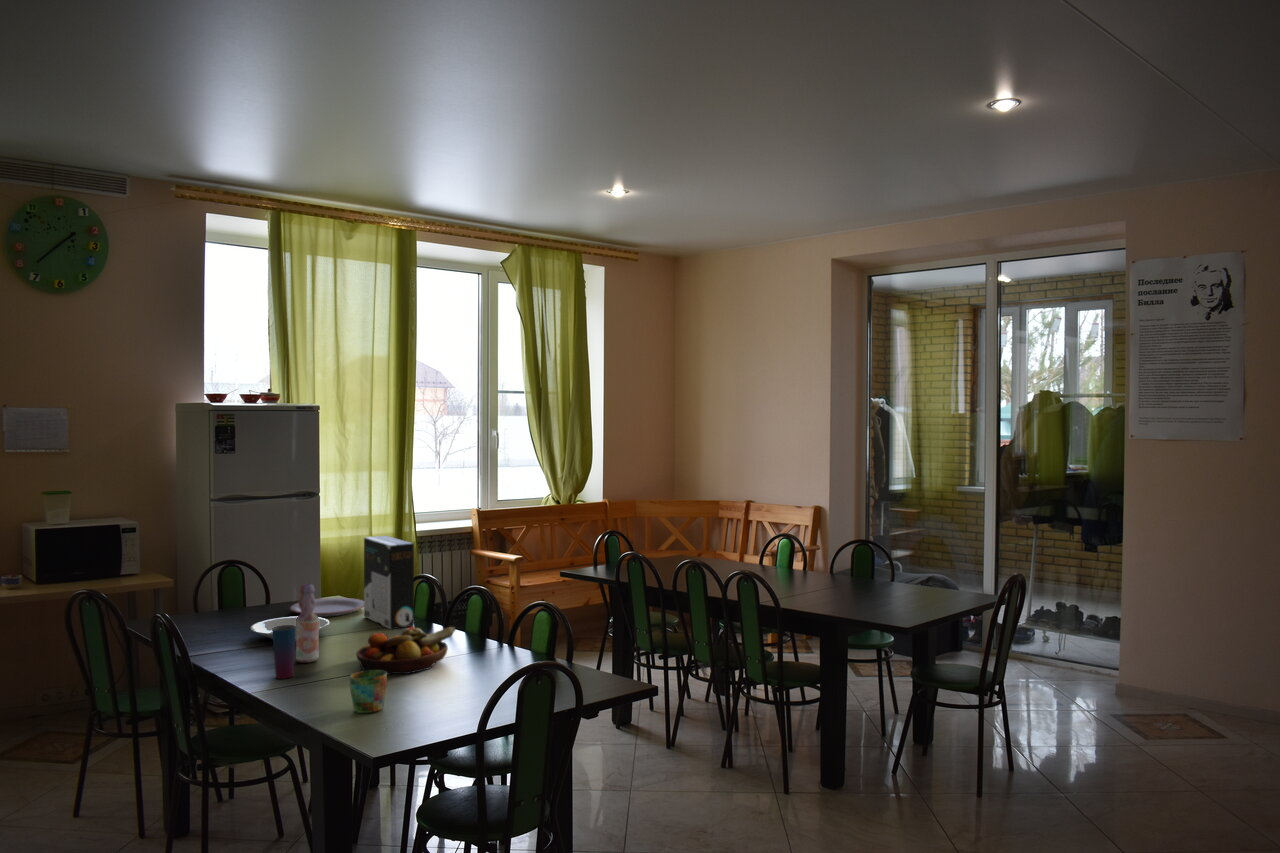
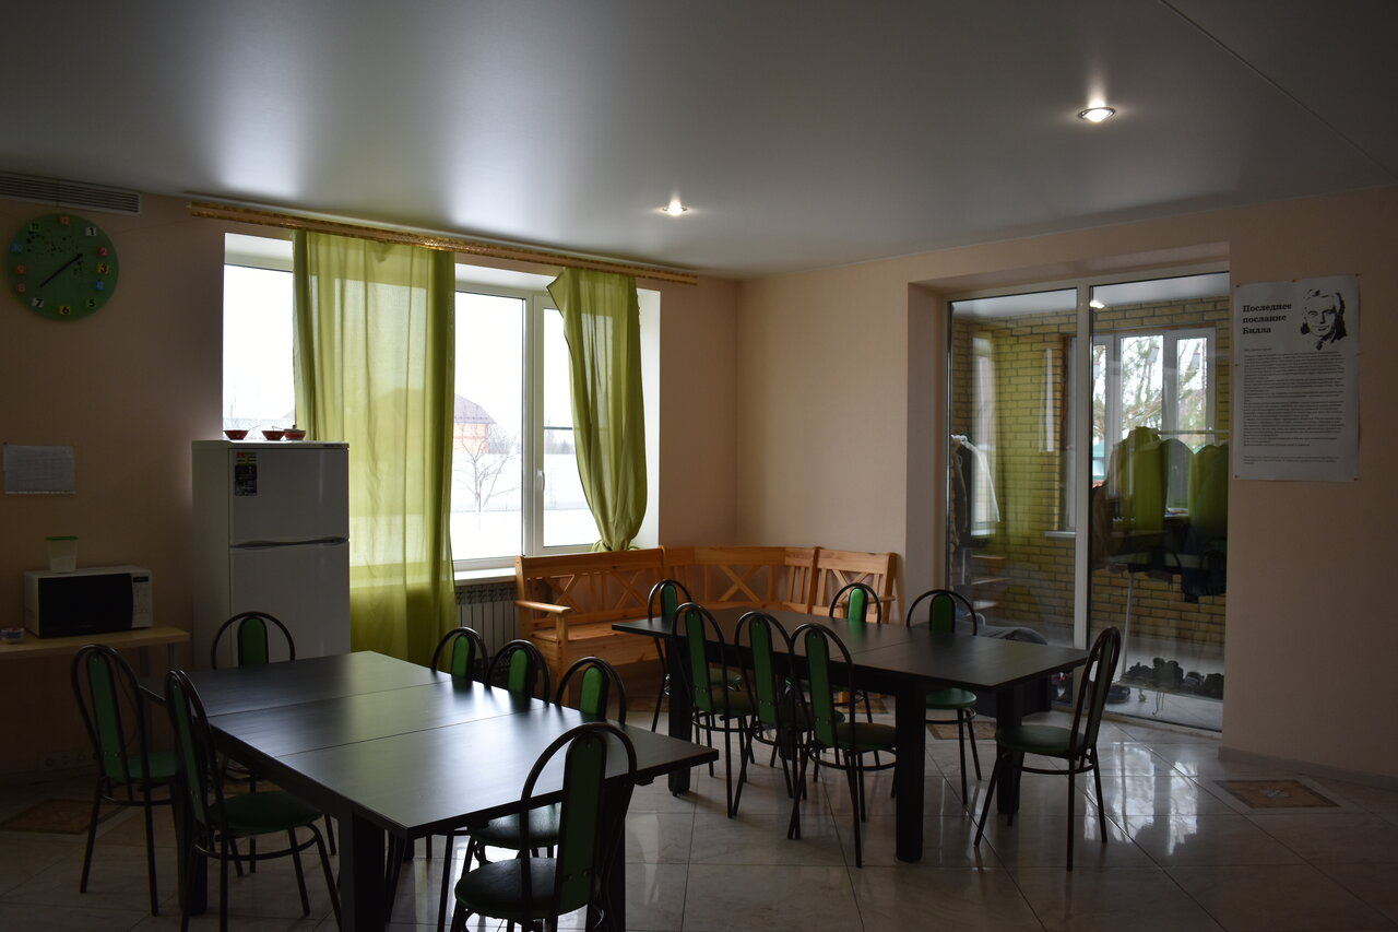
- fruit bowl (403, 645)
- plate (293, 625)
- mug (366, 690)
- plate (328, 608)
- cup (284, 652)
- cereal box (388, 580)
- bottle (307, 622)
